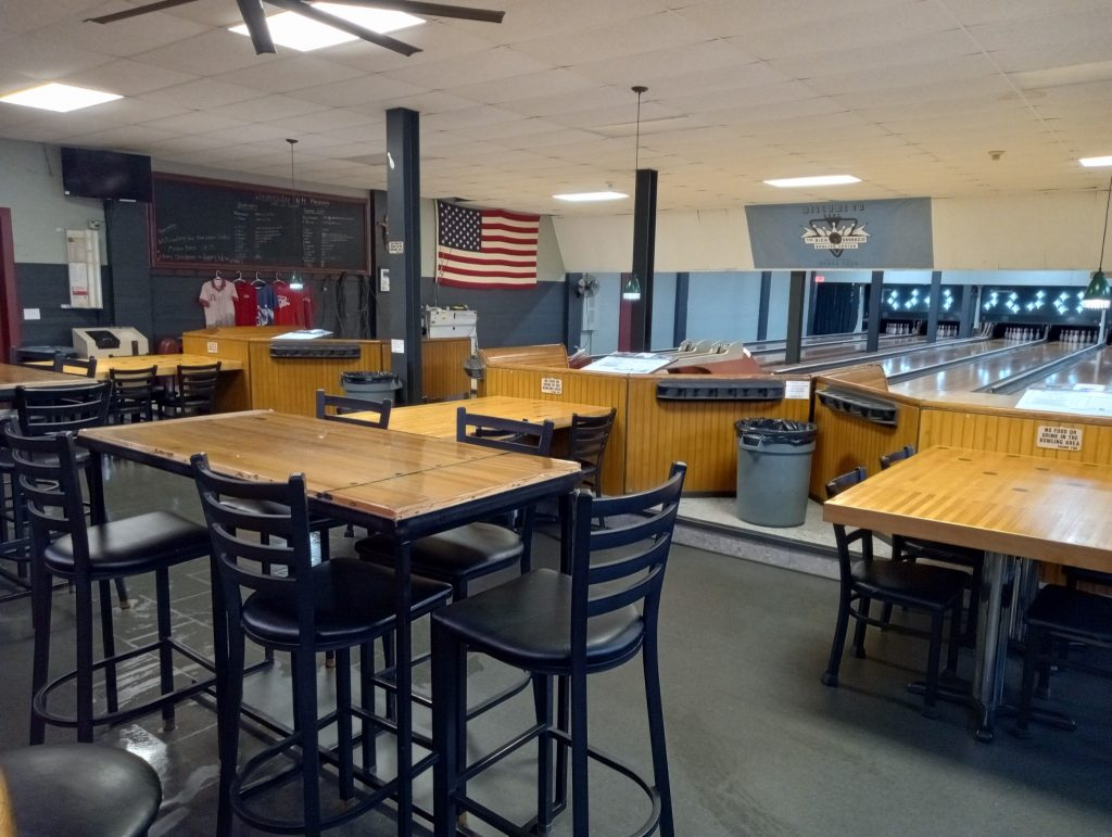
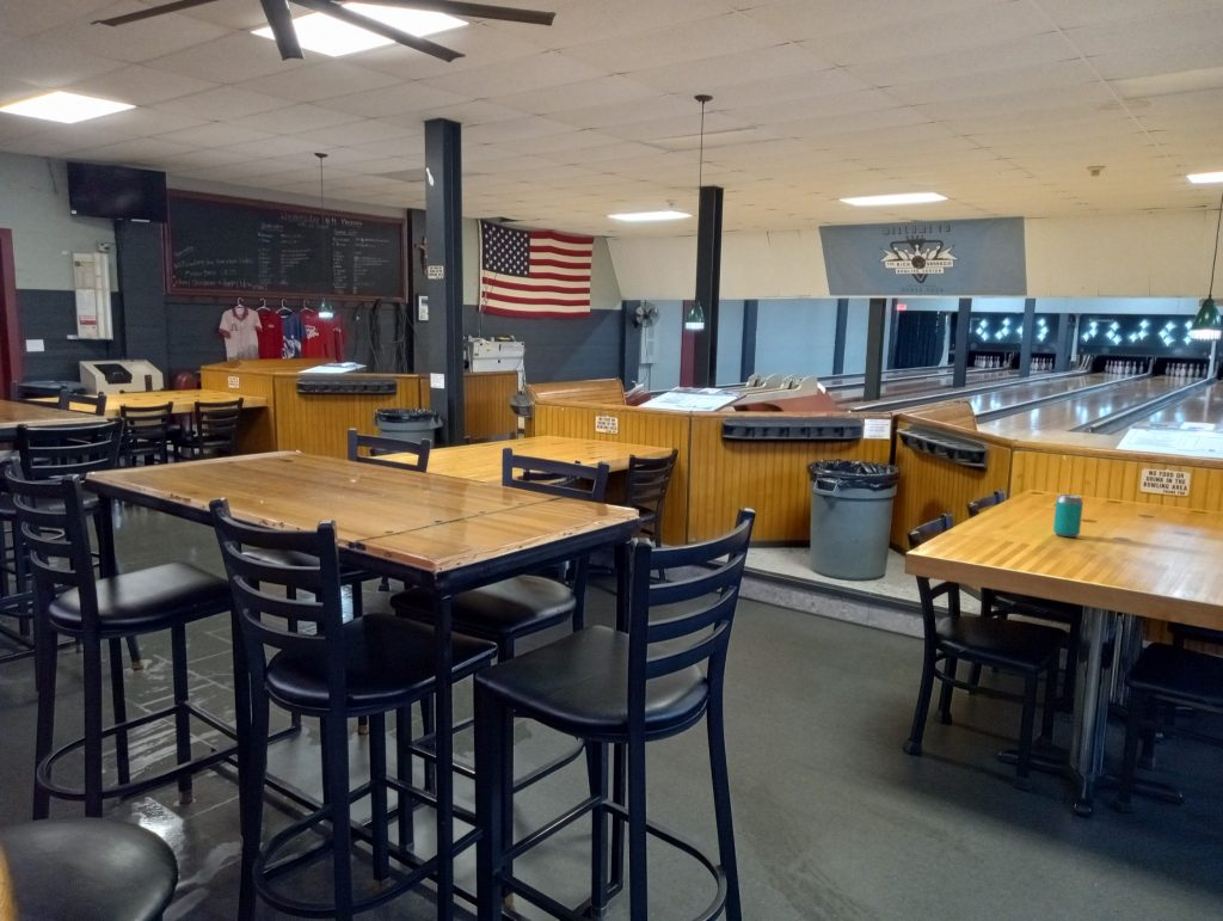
+ beverage can (1068, 515)
